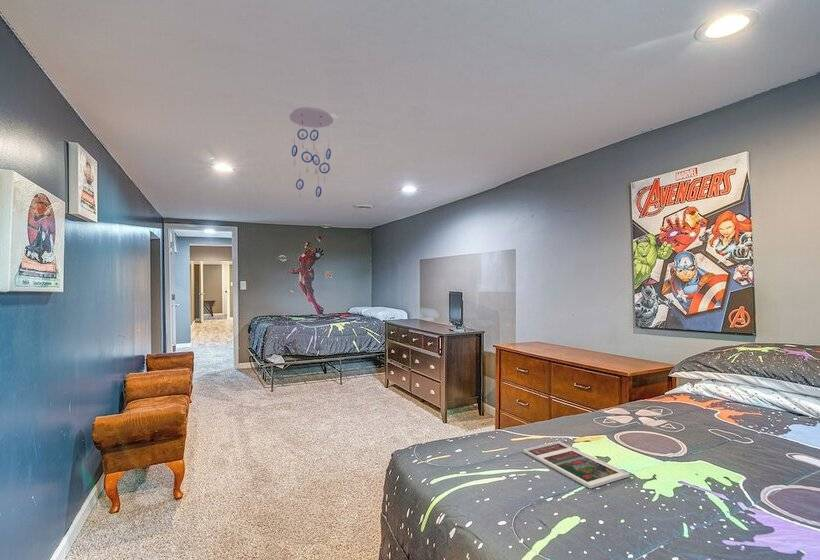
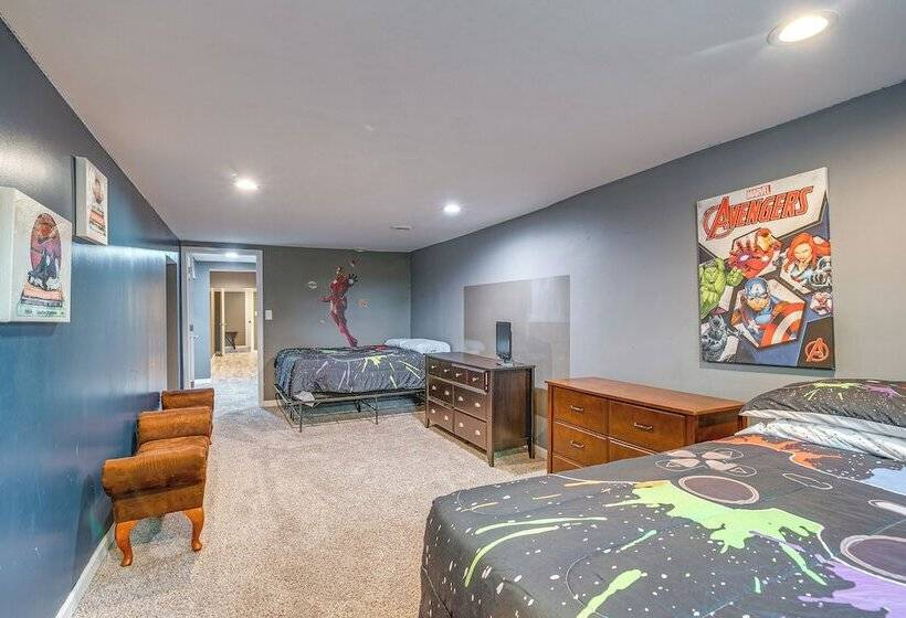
- comic book (572, 461)
- ceiling mobile (311, 160)
